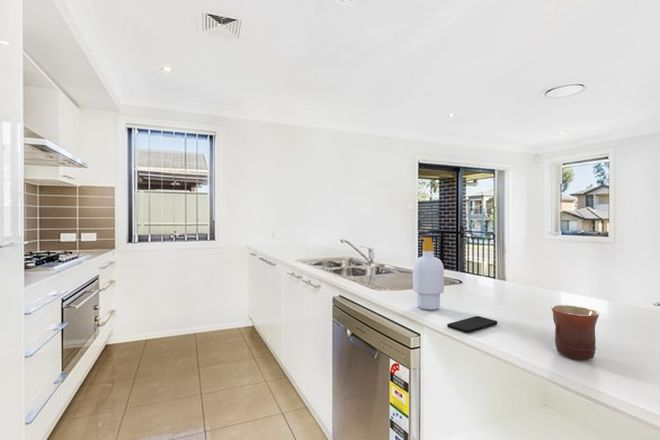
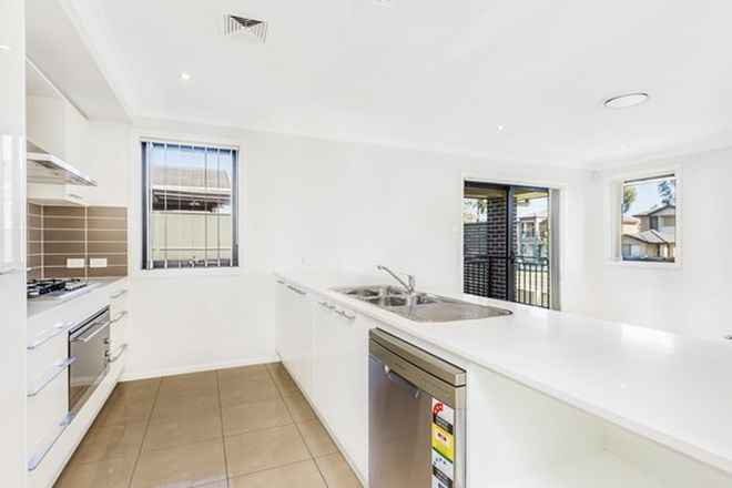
- smartphone (472, 323)
- mug (570, 330)
- soap bottle (428, 272)
